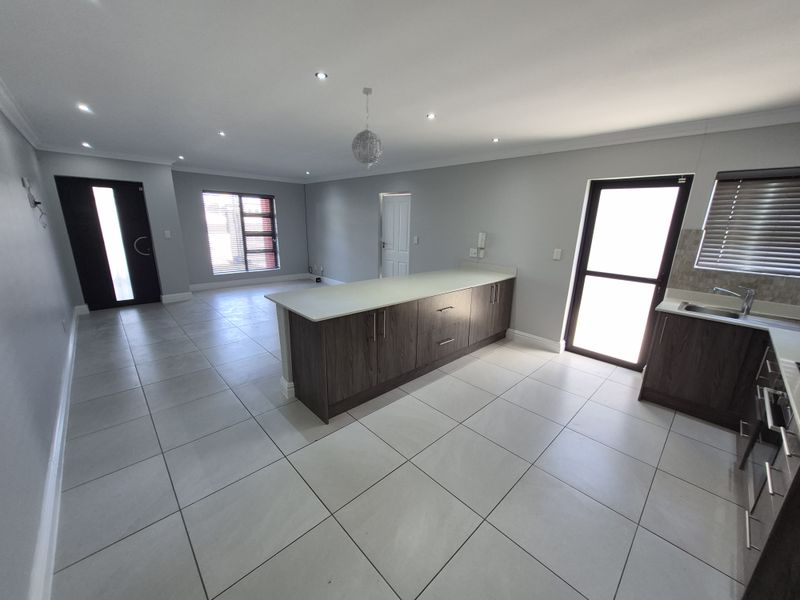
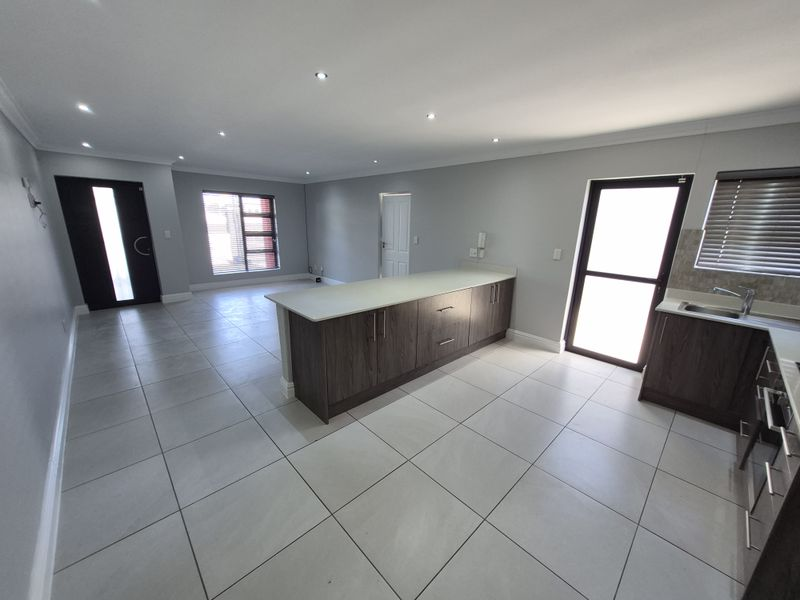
- pendant light (367, 130)
